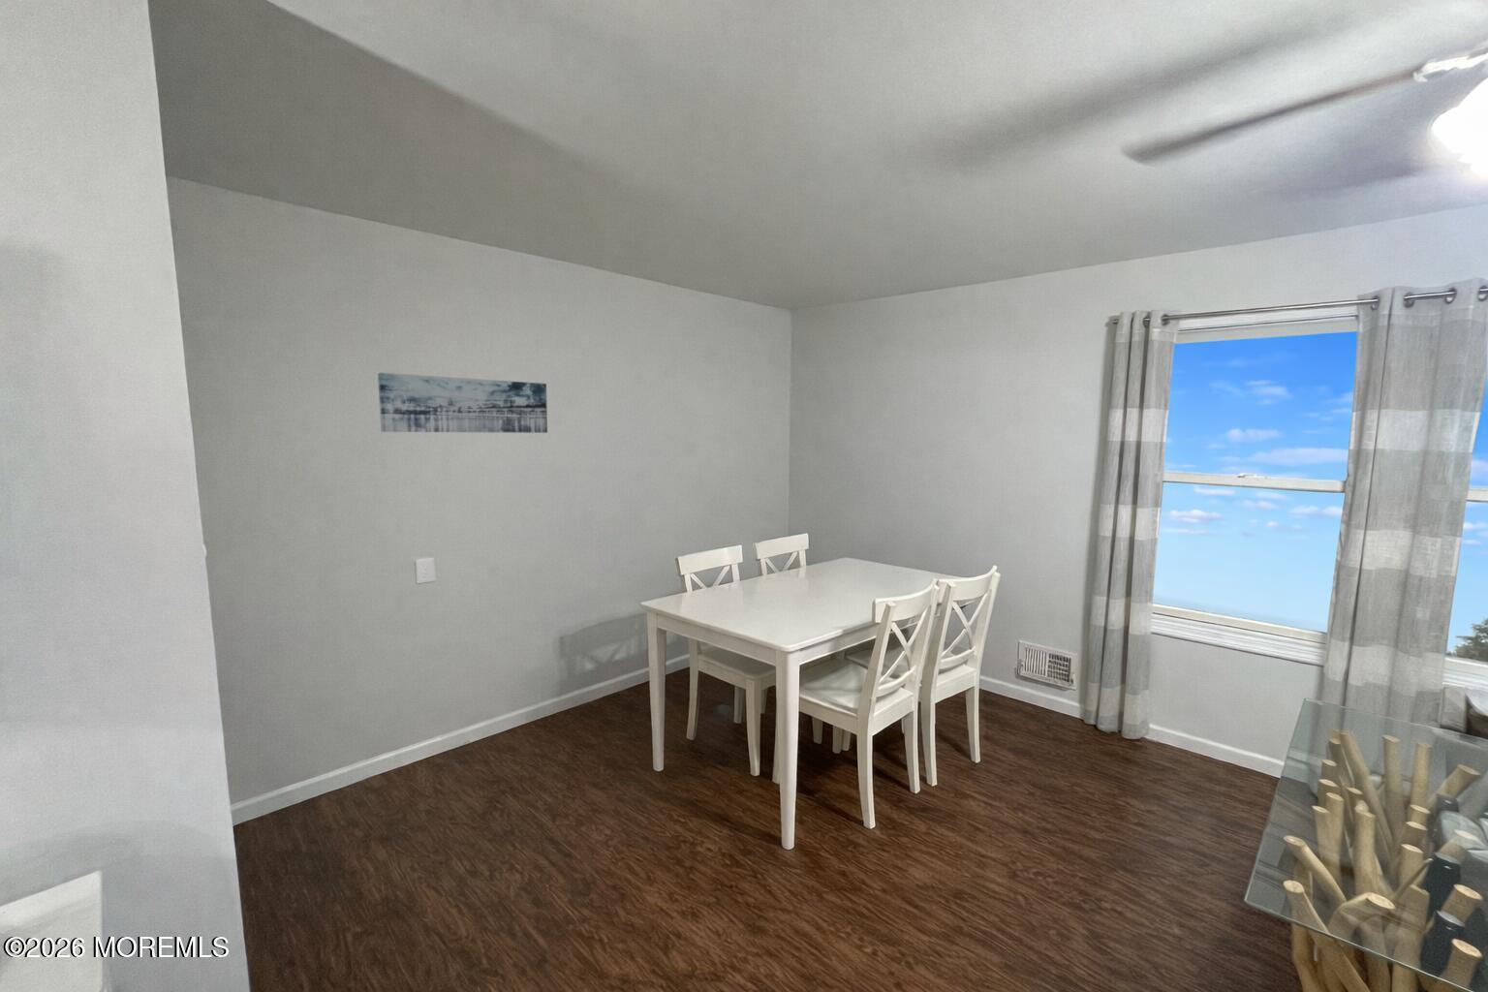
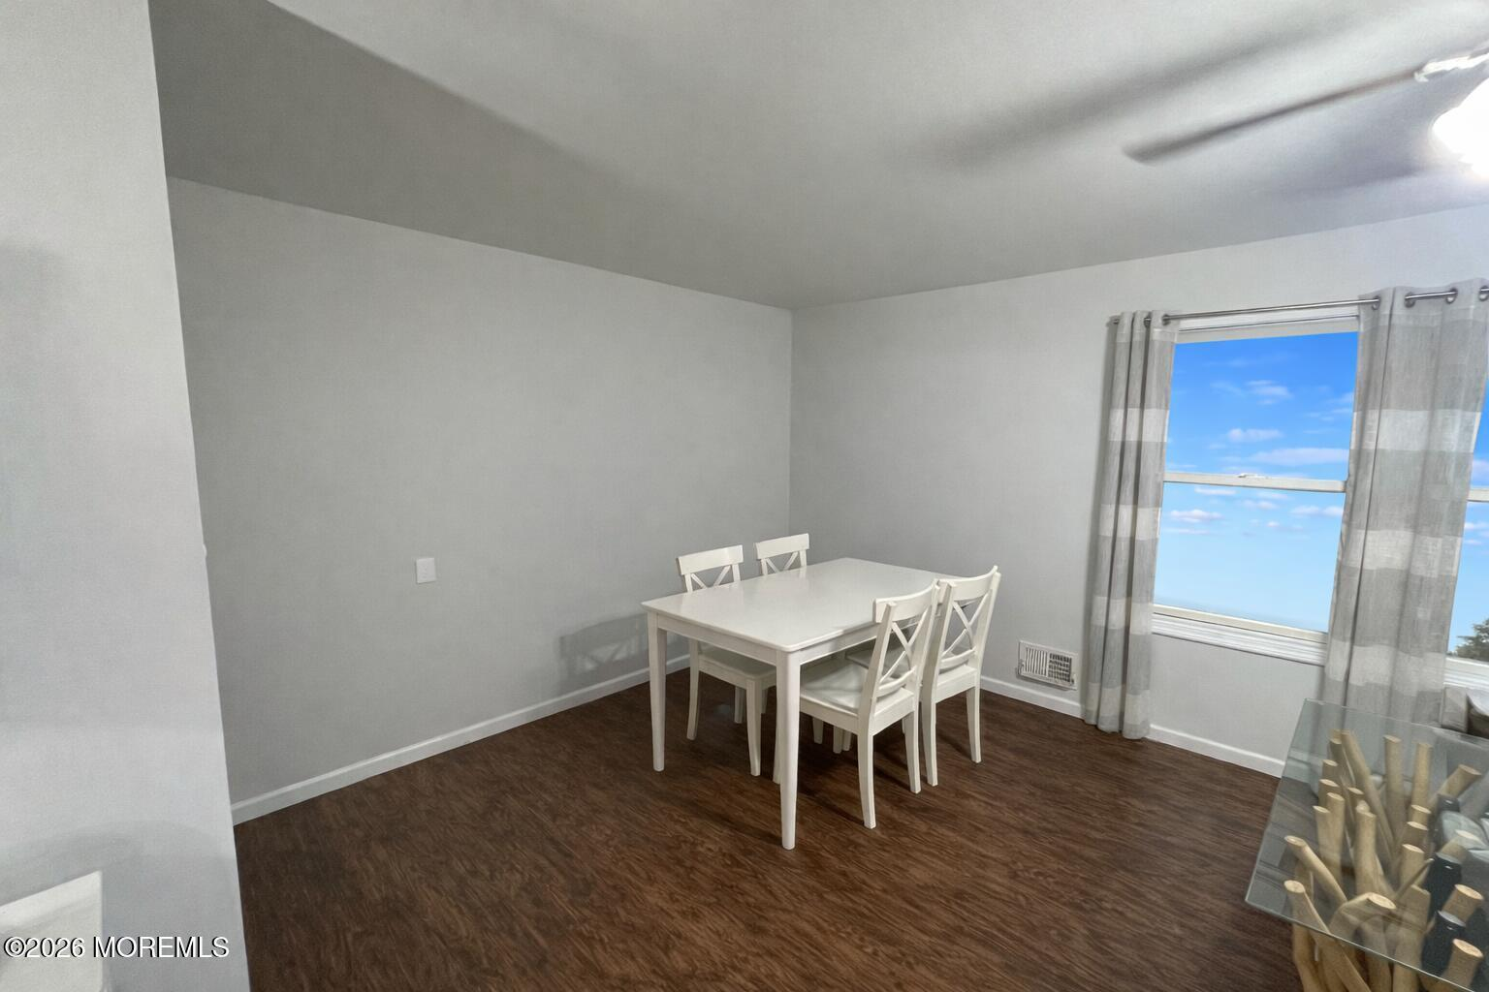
- wall art (469, 405)
